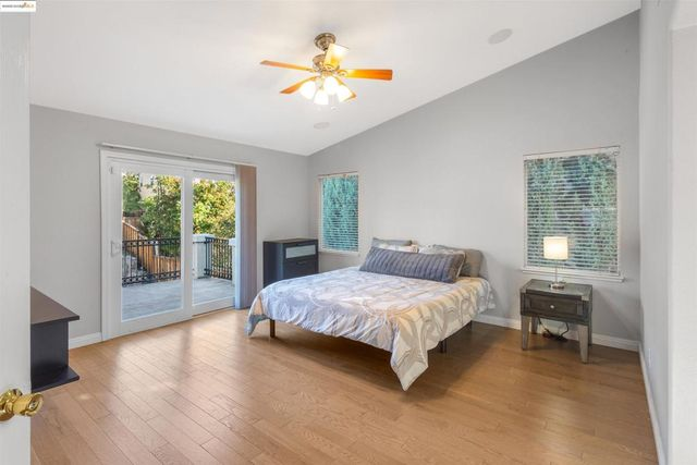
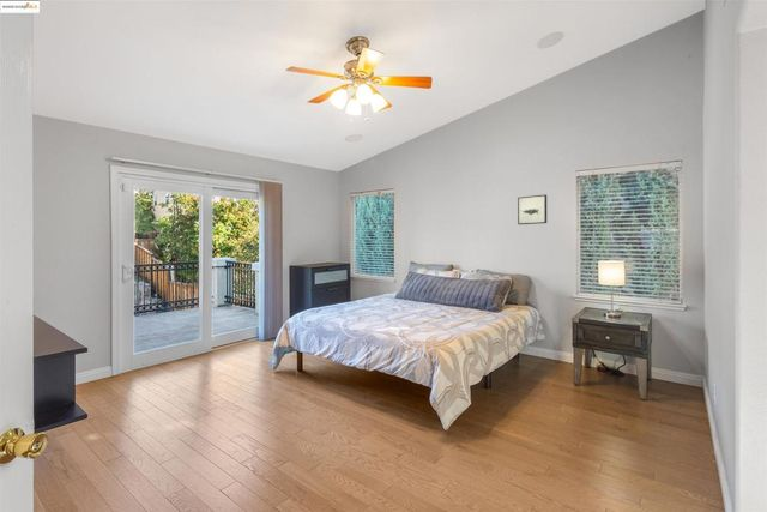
+ wall art (531, 210)
